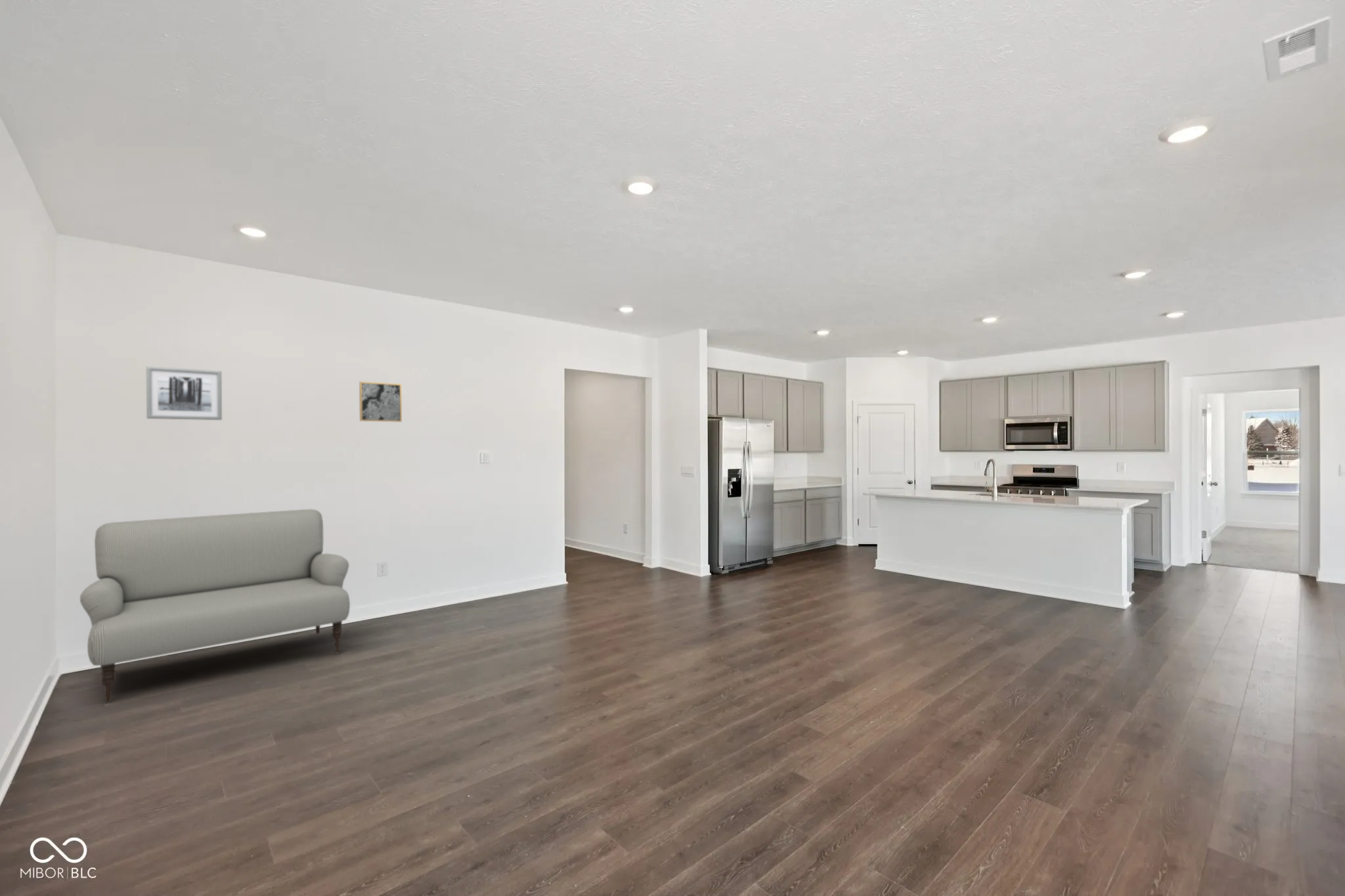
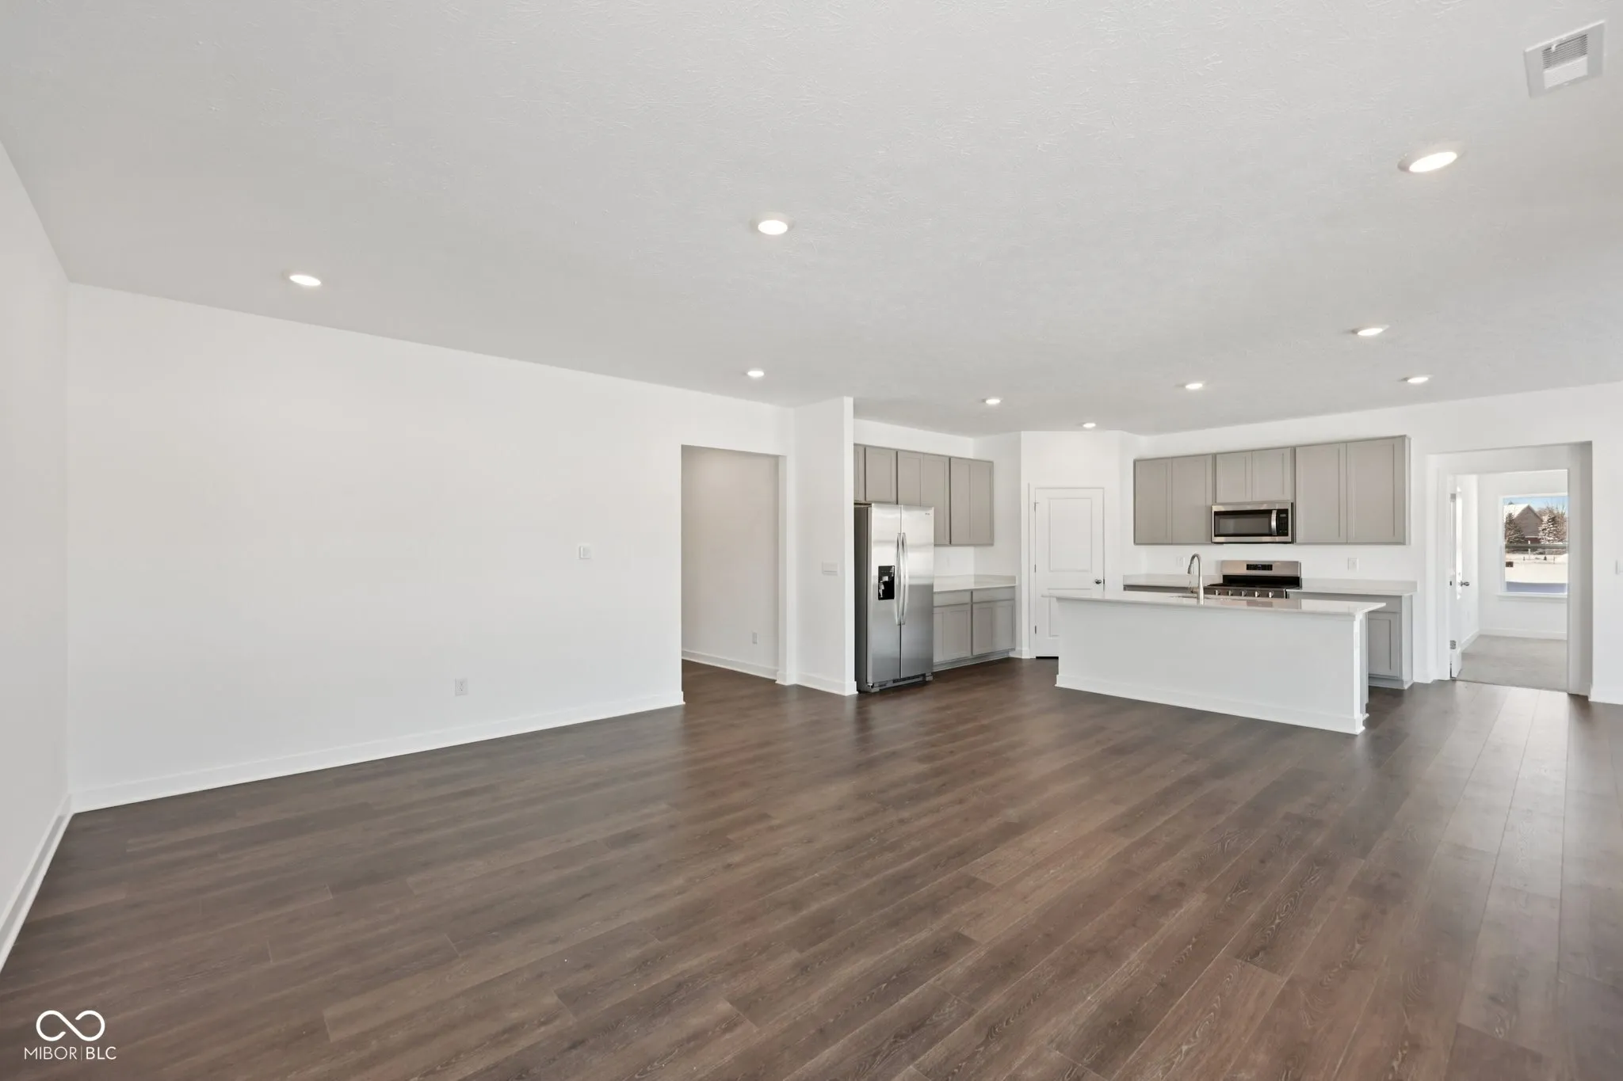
- wall art (381, 402)
- wall art (185, 394)
- sofa (227, 591)
